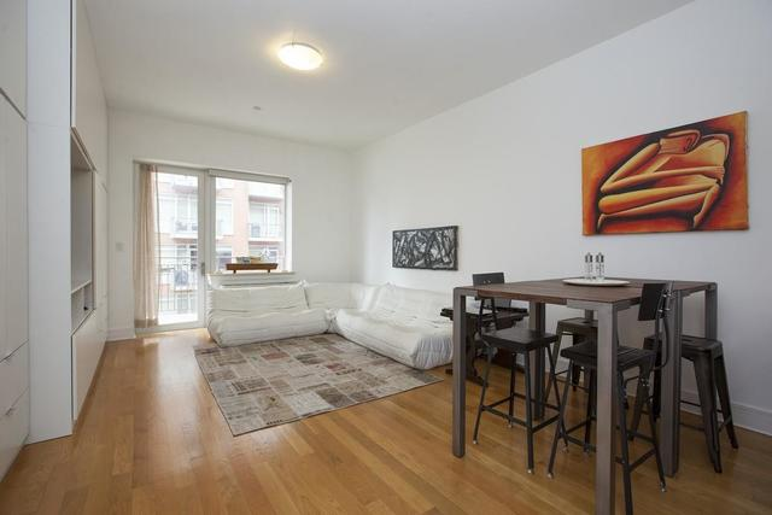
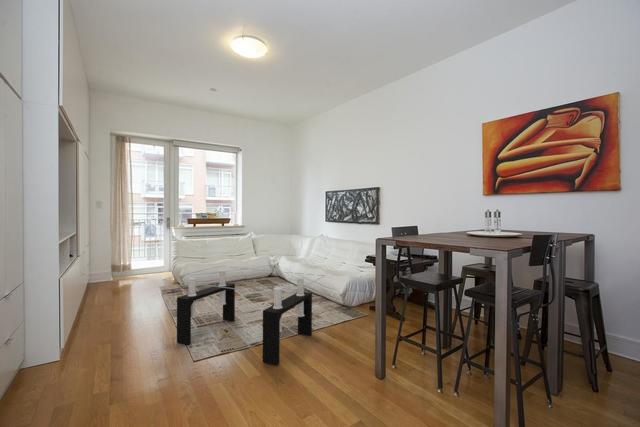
+ coffee table (234, 308)
